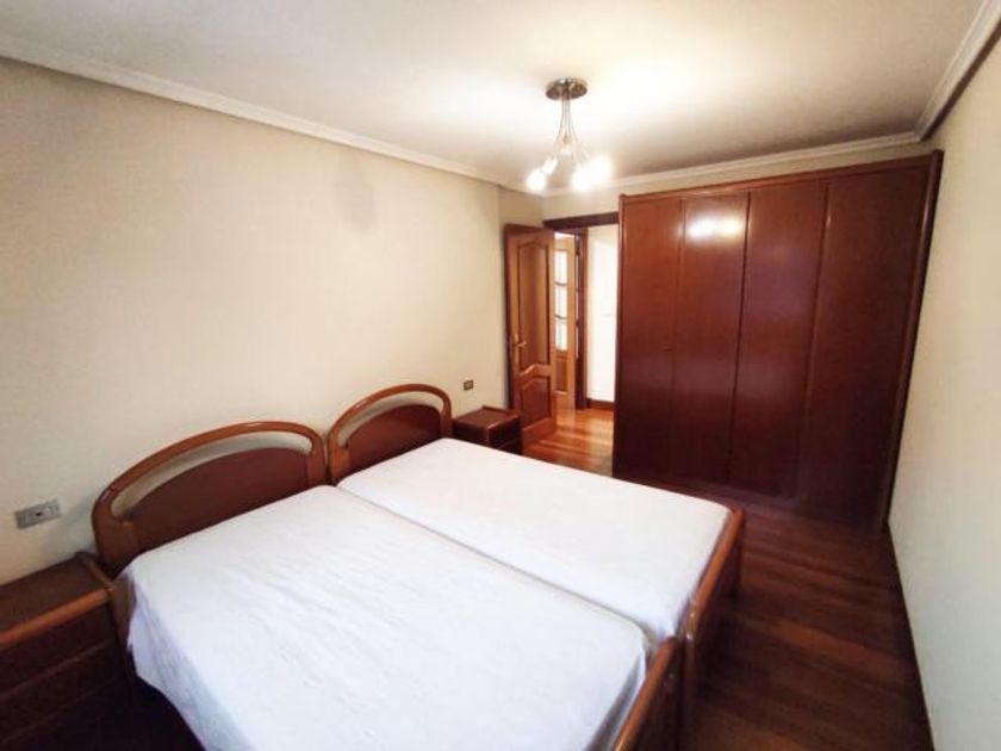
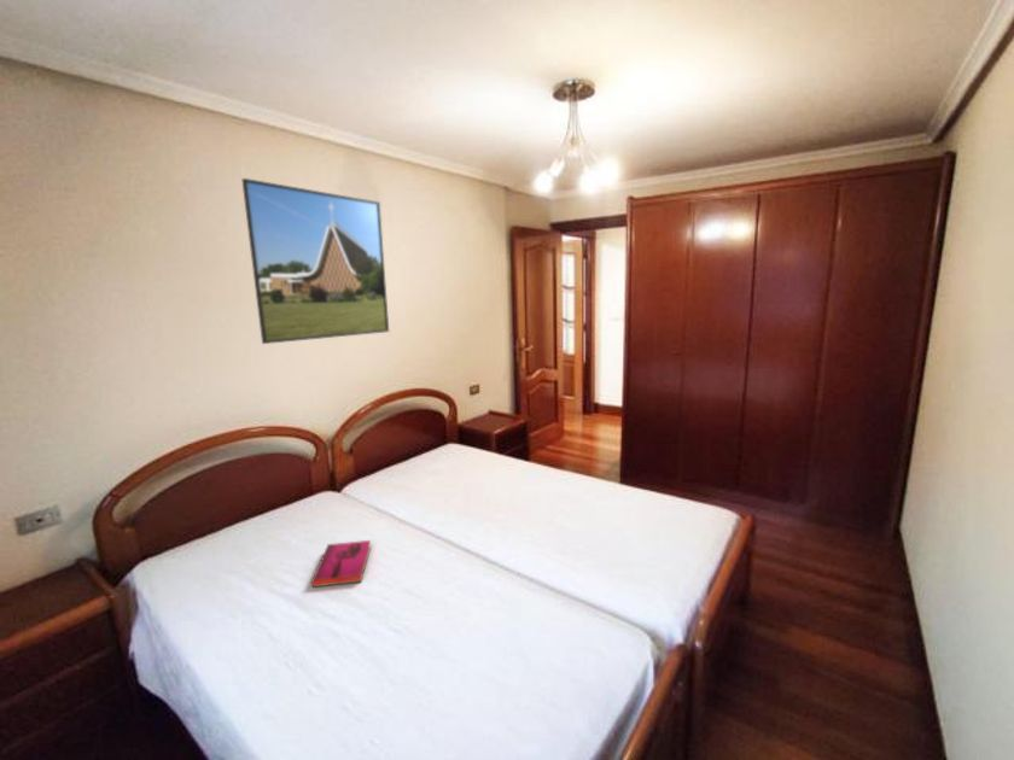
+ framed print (326, 265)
+ hardback book (343, 561)
